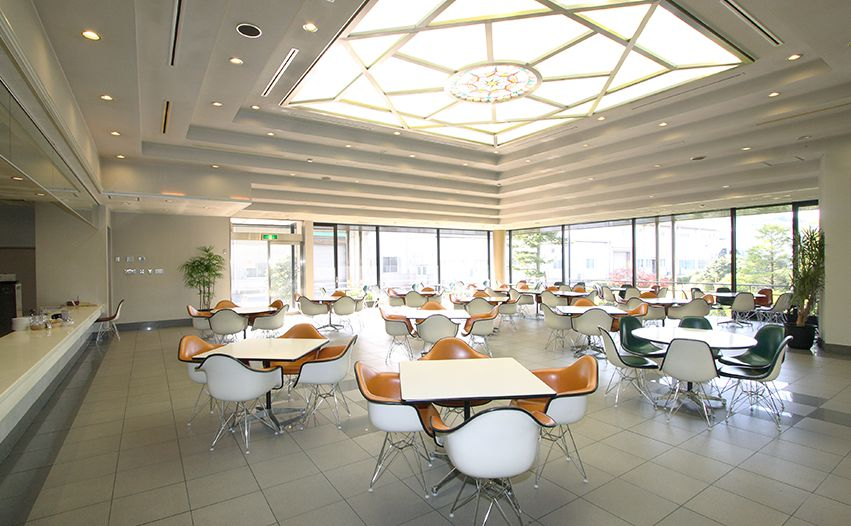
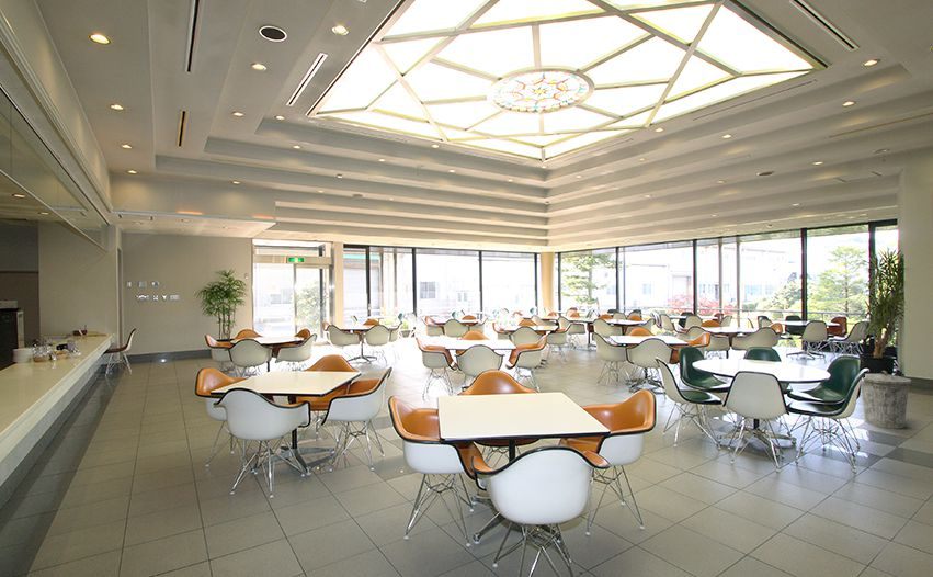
+ trash can (884, 397)
